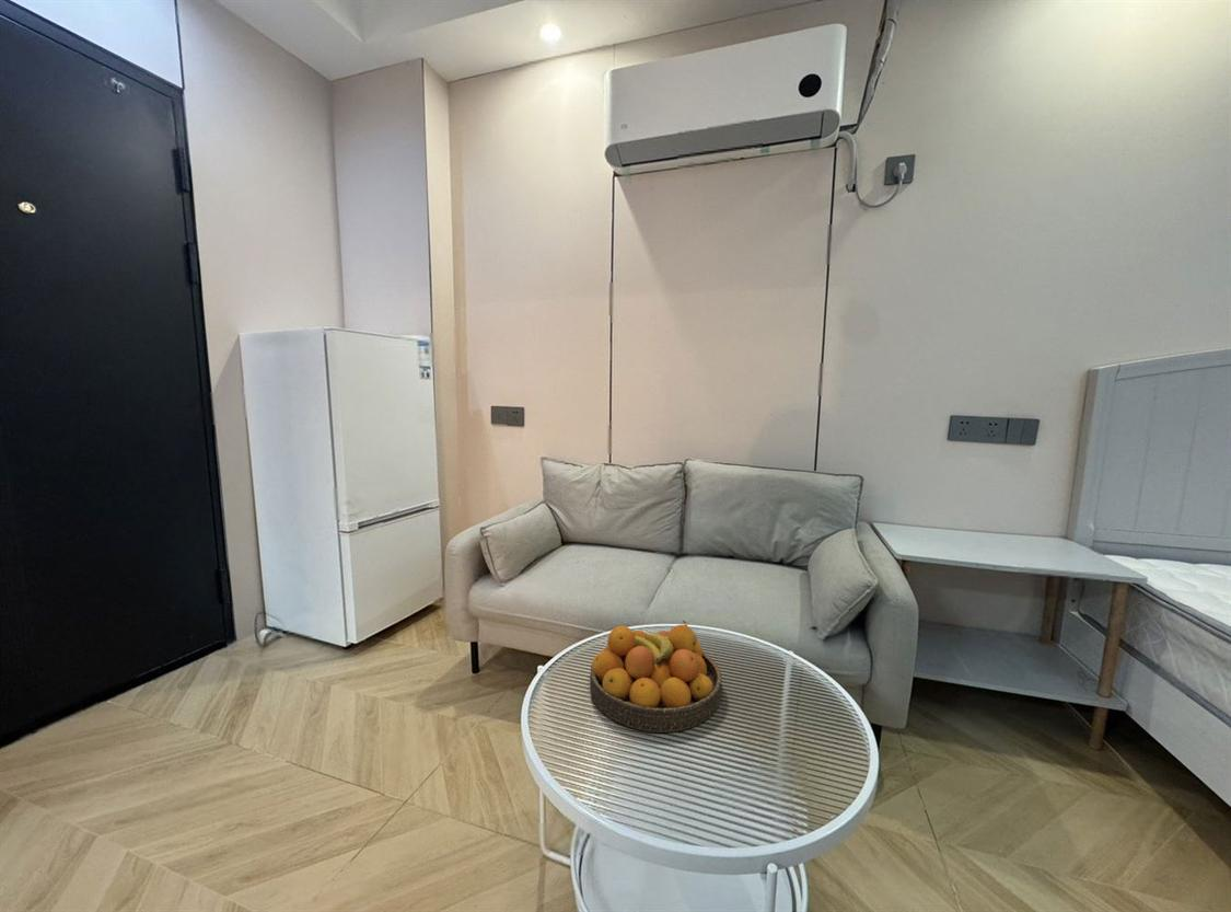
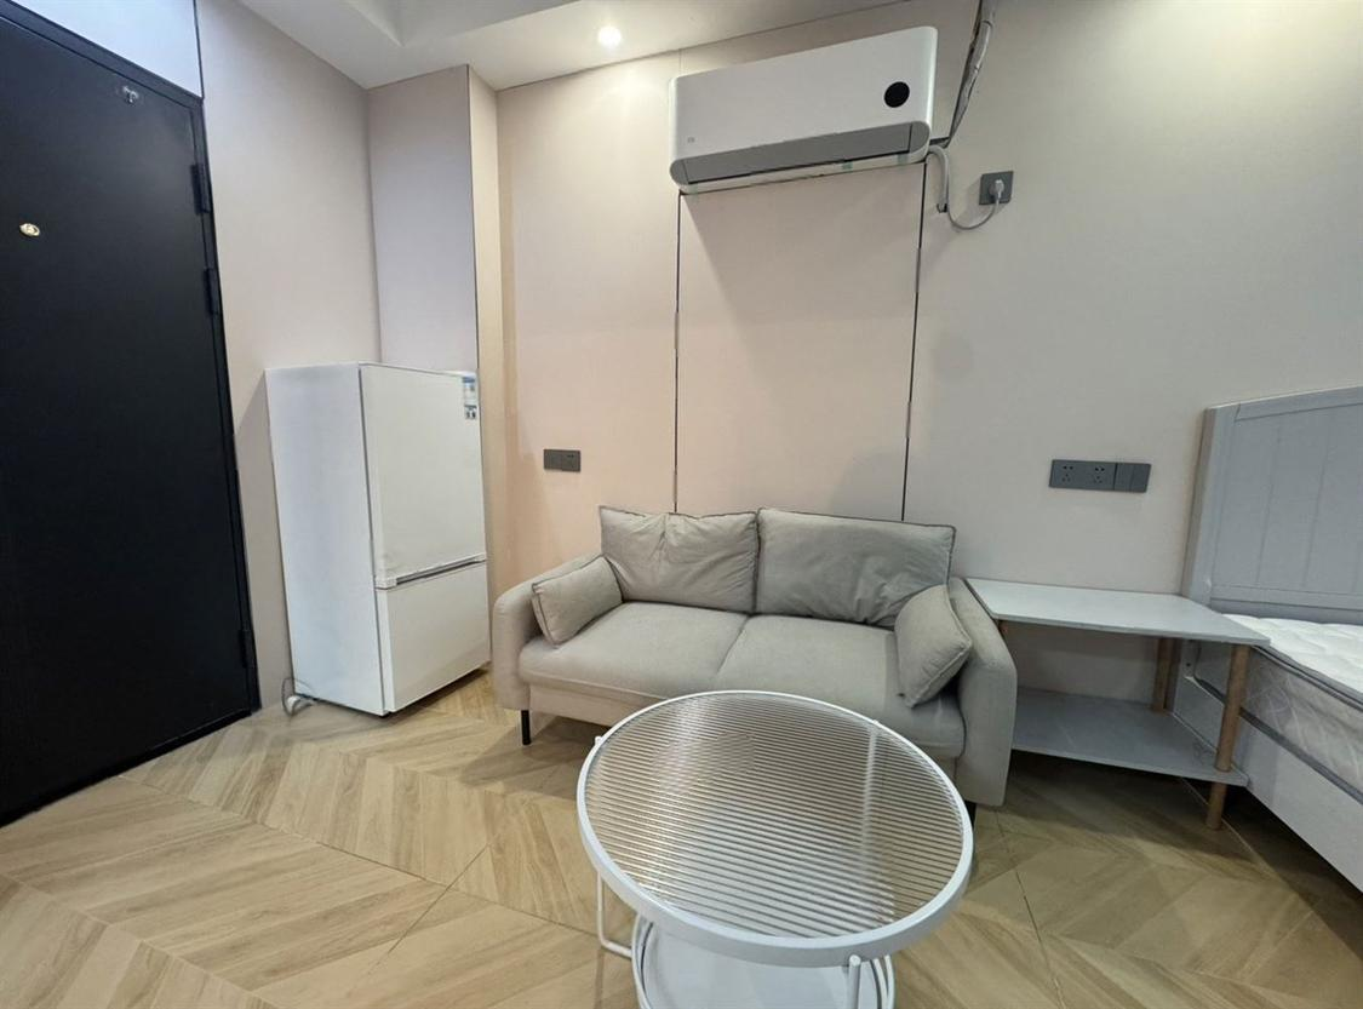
- fruit bowl (655, 660)
